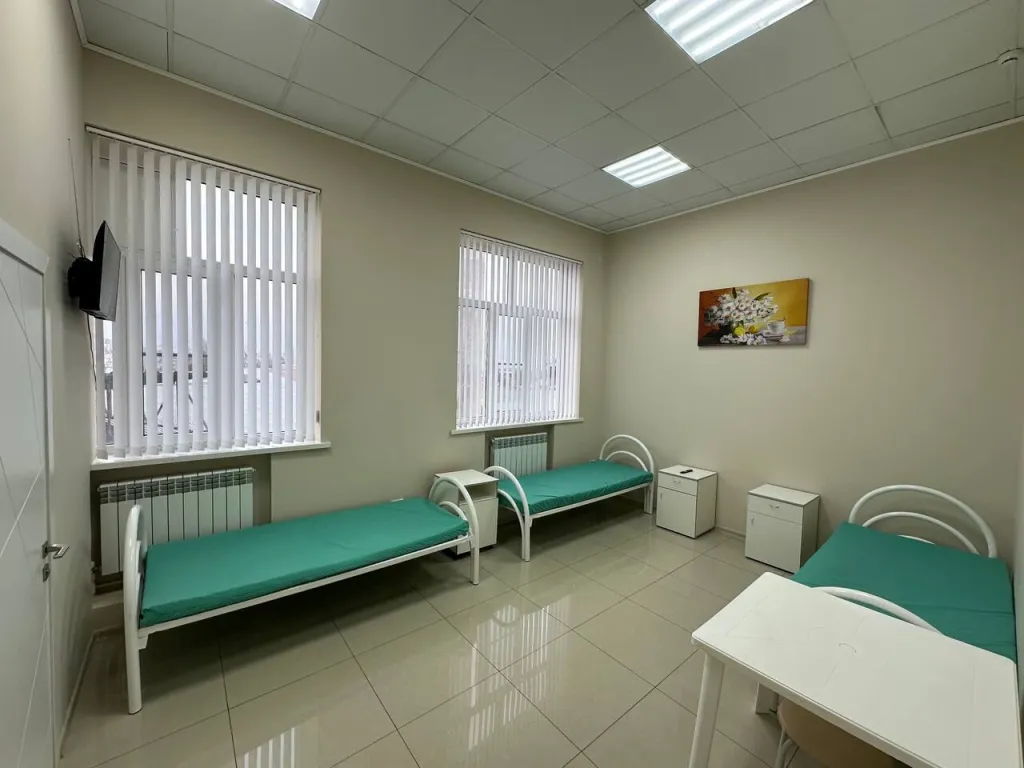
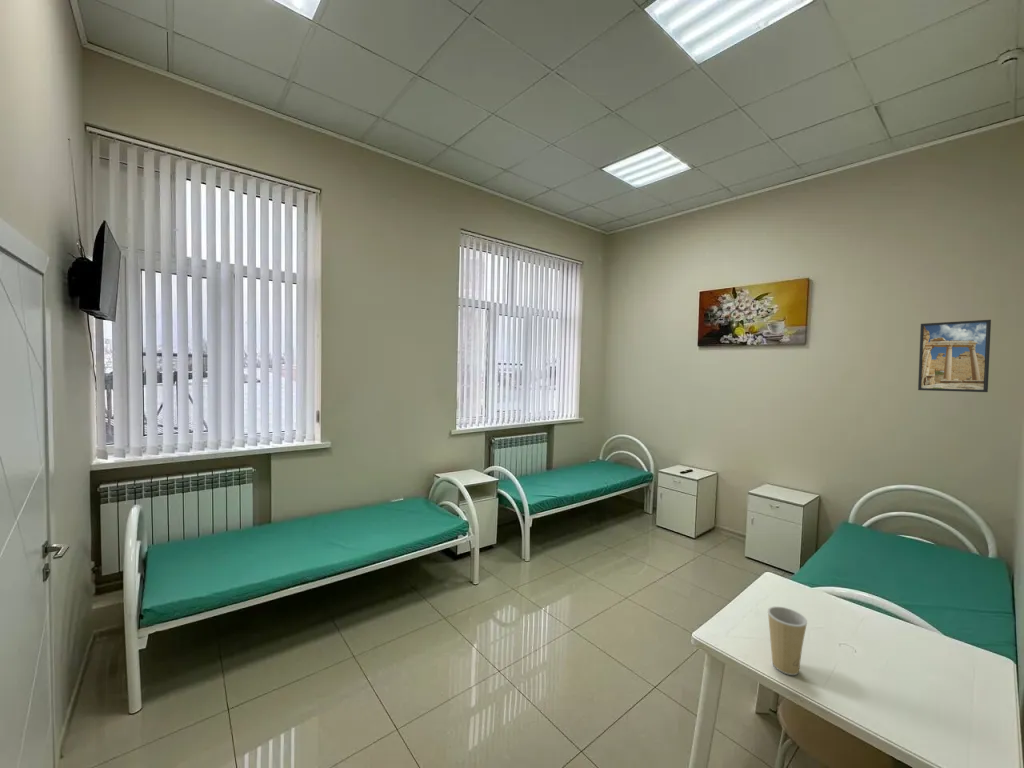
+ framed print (952, 356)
+ paper cup (786, 641)
